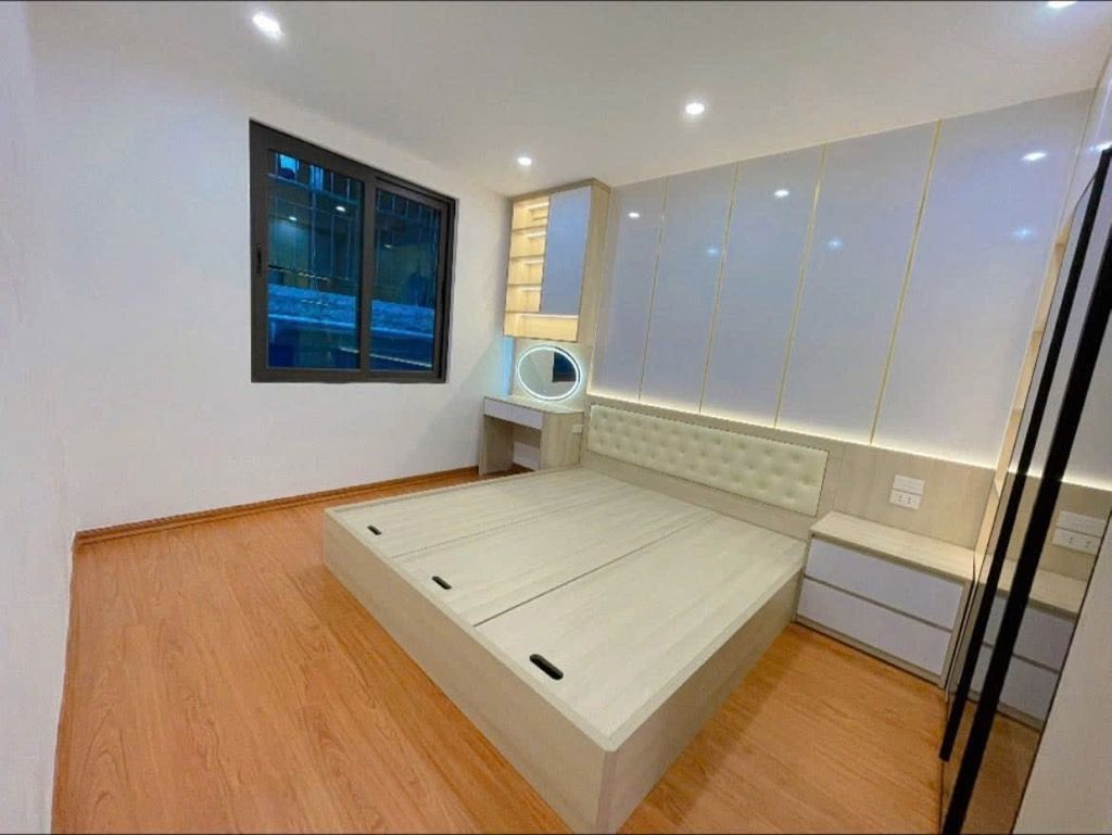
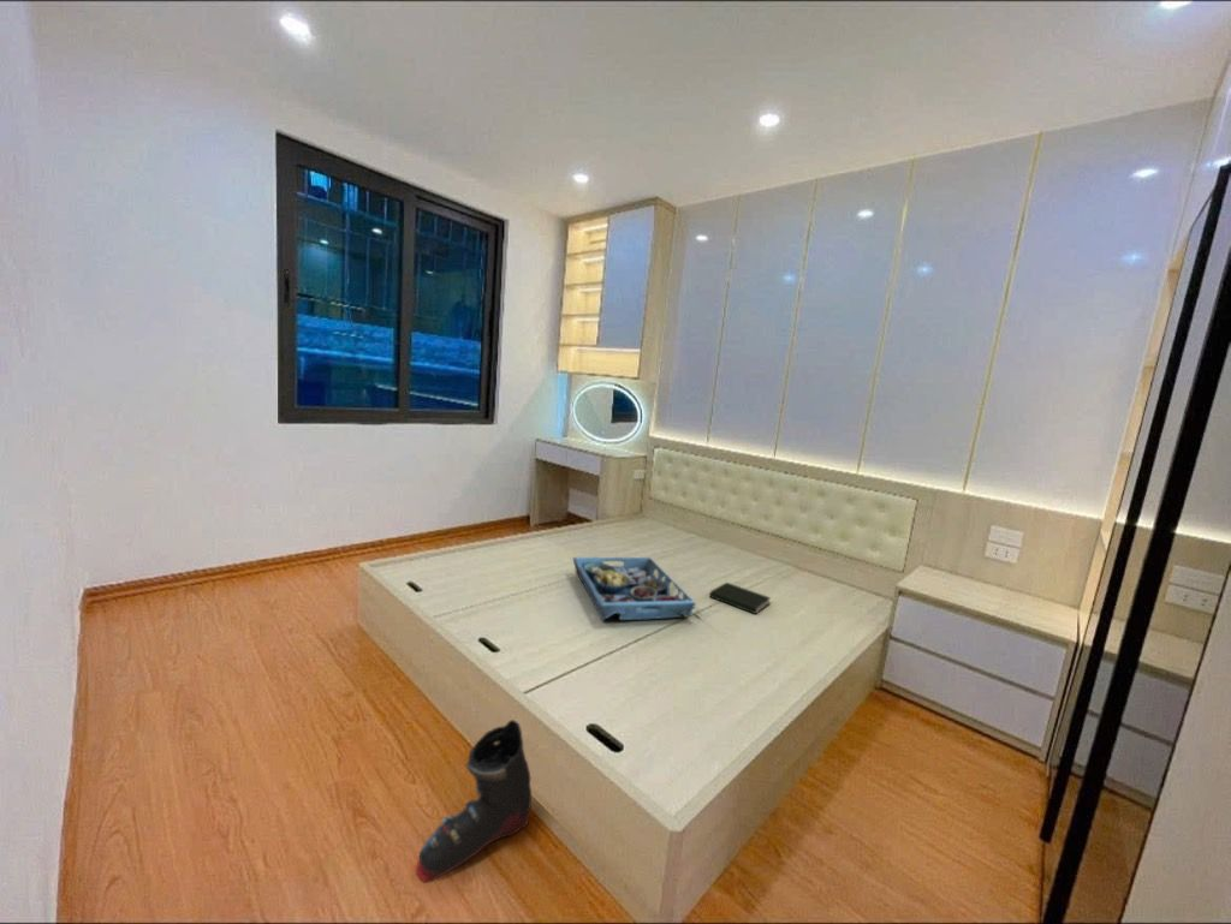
+ ski boot (480, 791)
+ serving tray (628, 584)
+ book (739, 597)
